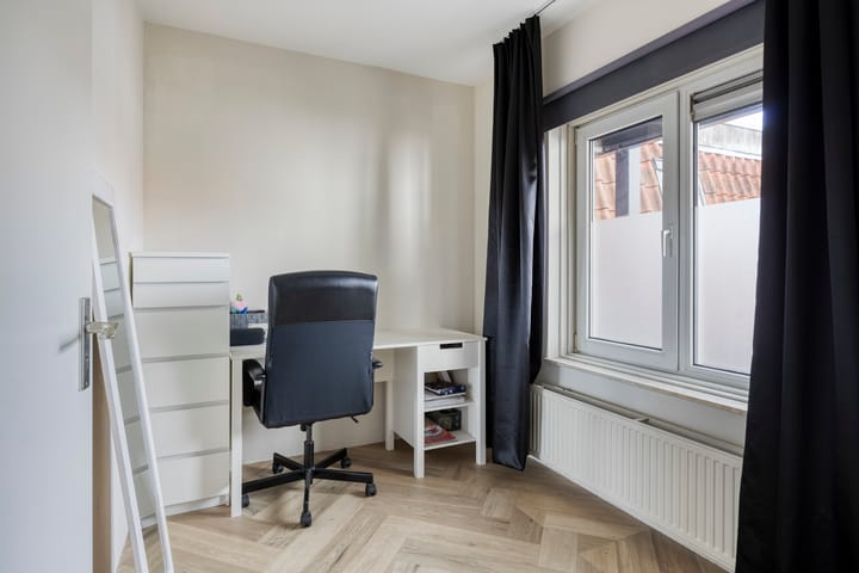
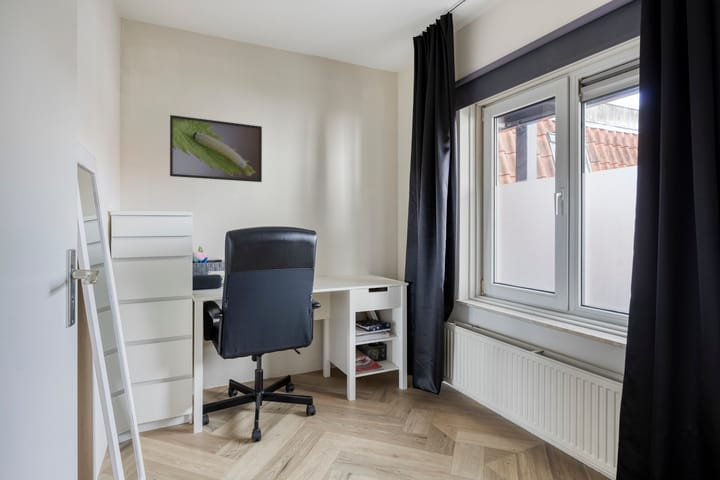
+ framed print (217, 150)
